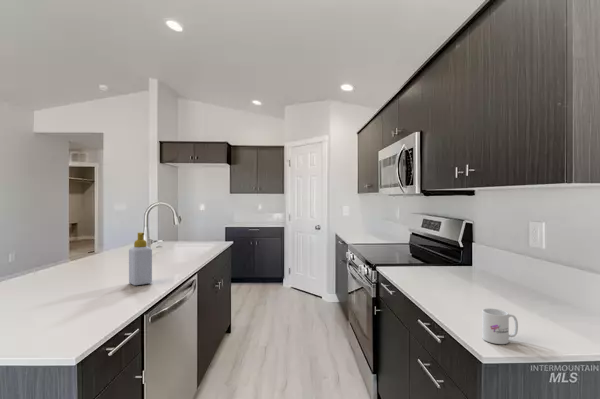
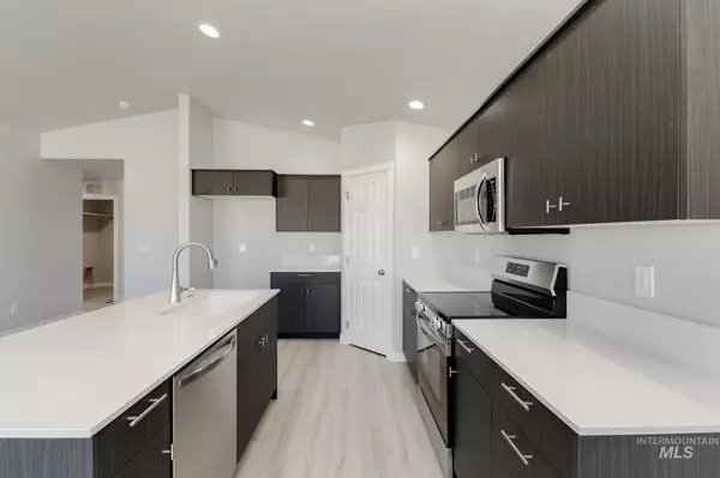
- soap bottle (140, 257)
- mug (500, 325)
